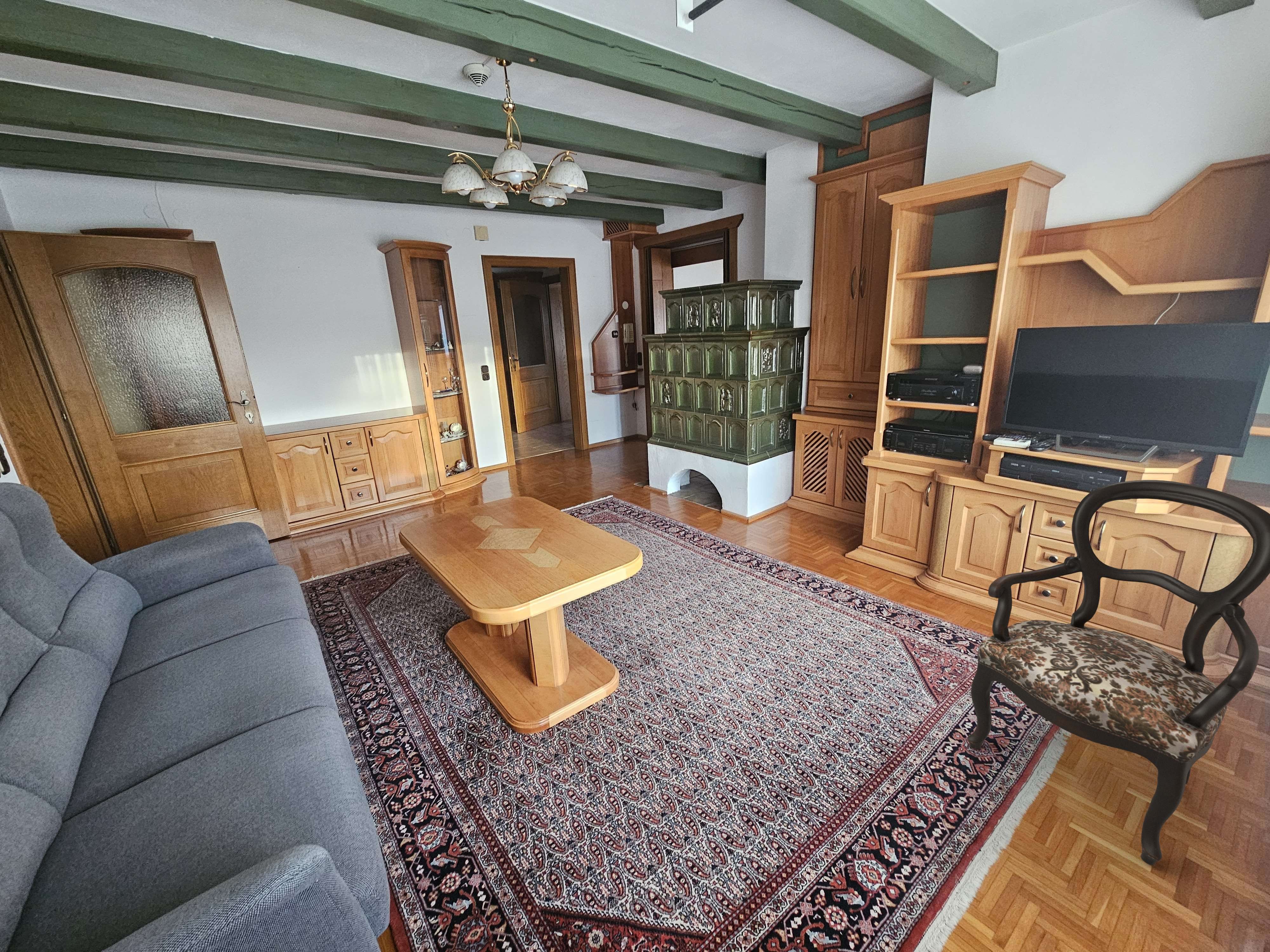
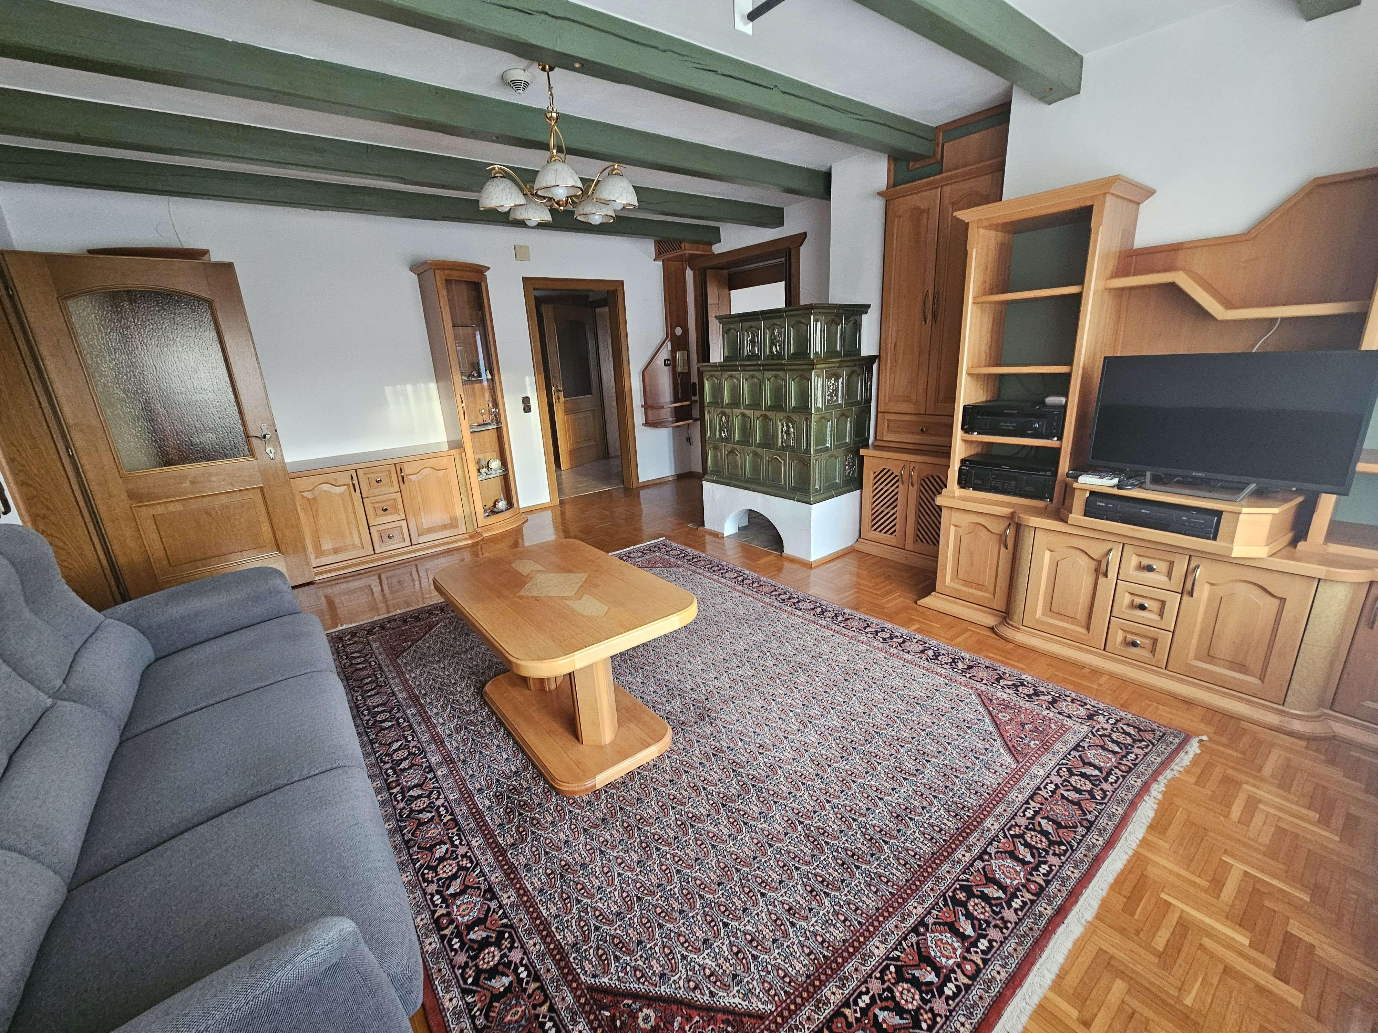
- armchair (1117, 645)
